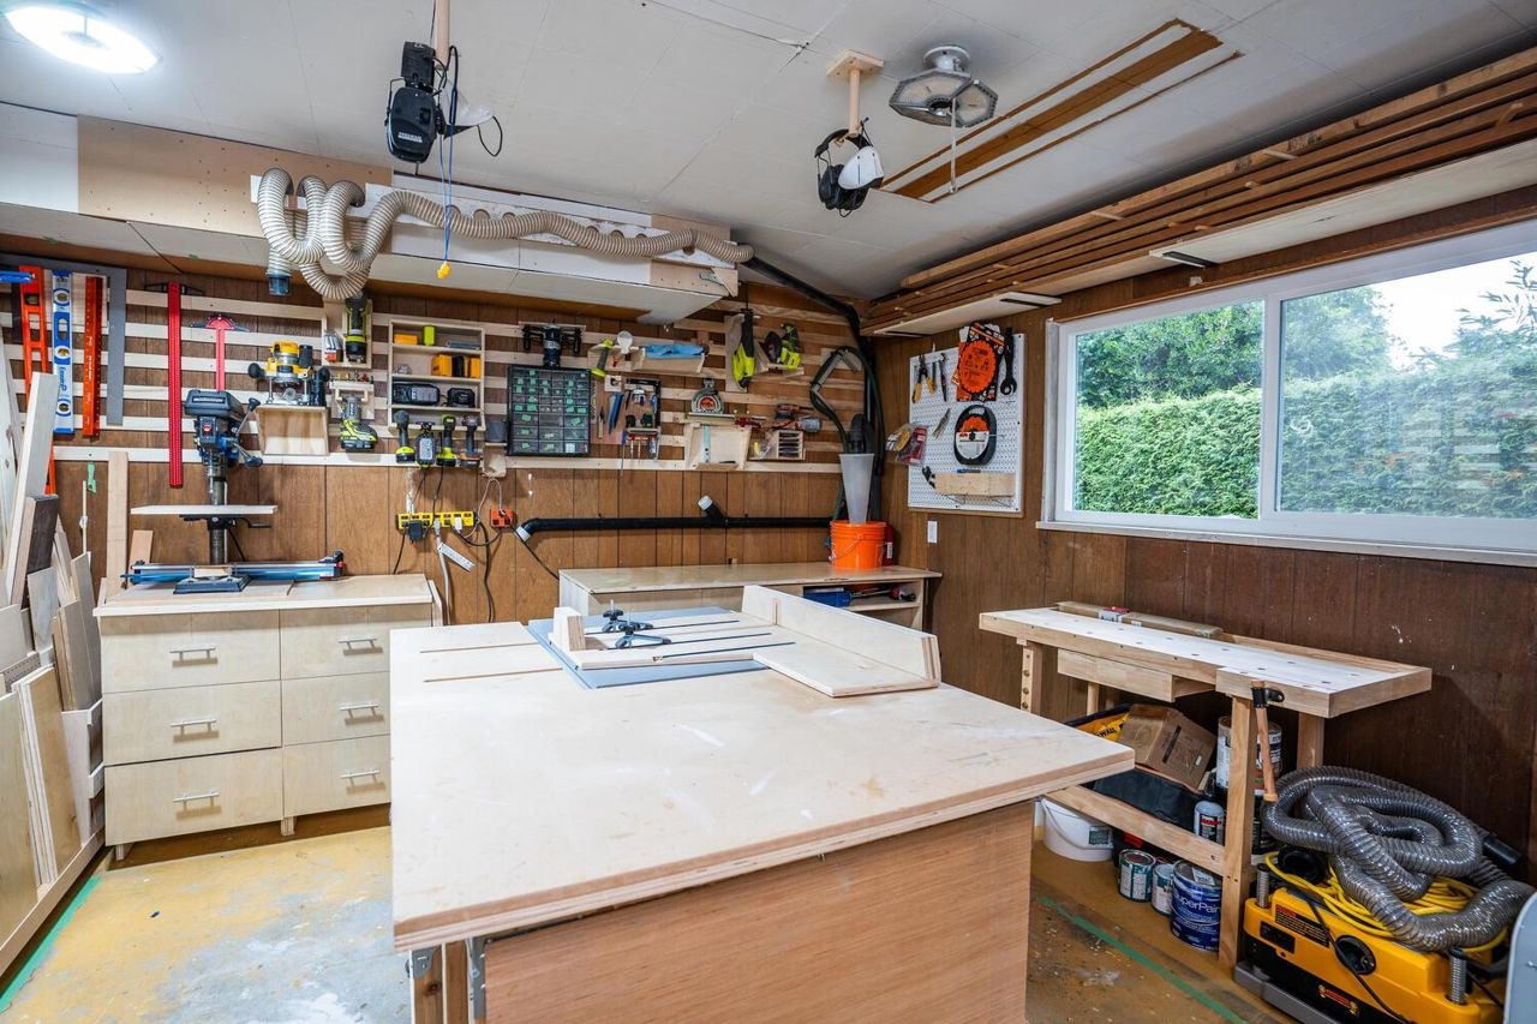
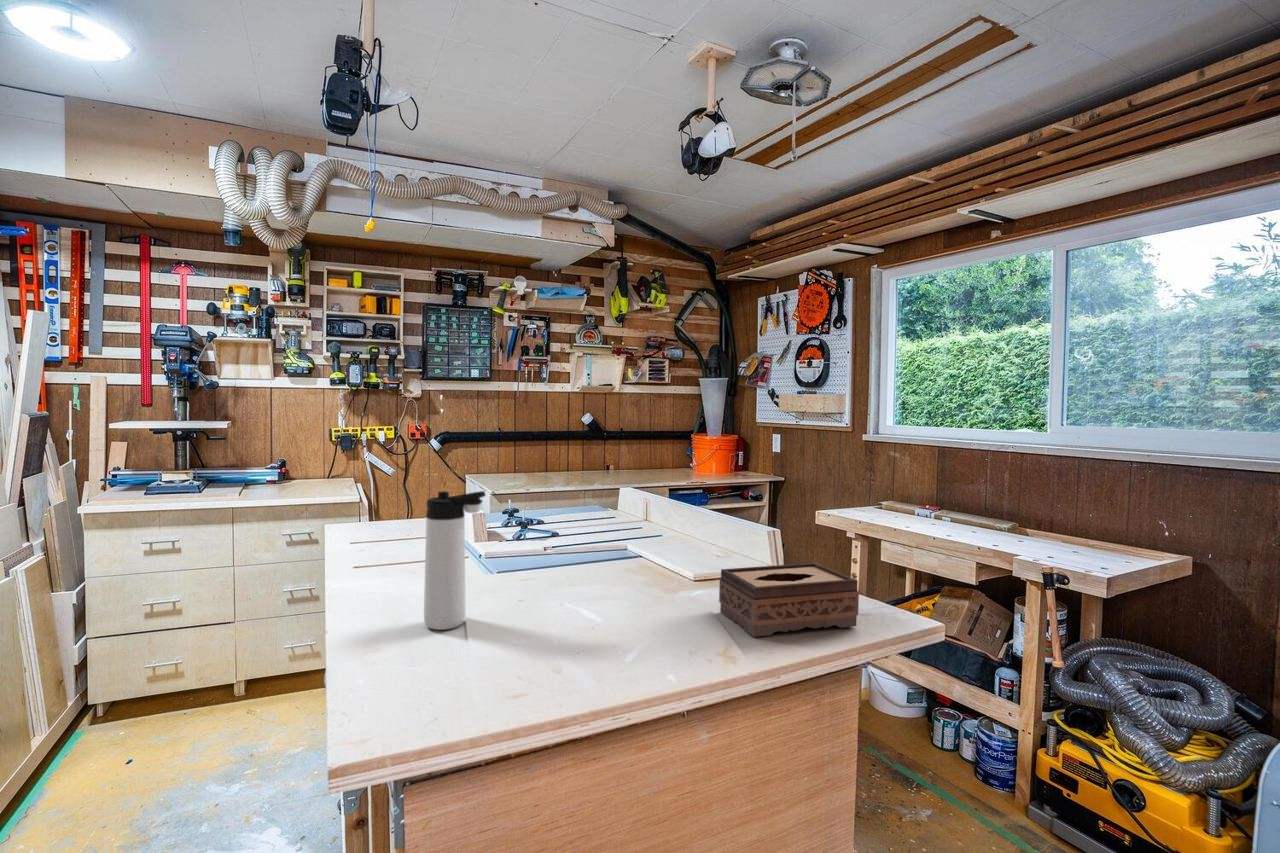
+ tissue box (787, 596)
+ thermos bottle (455, 557)
